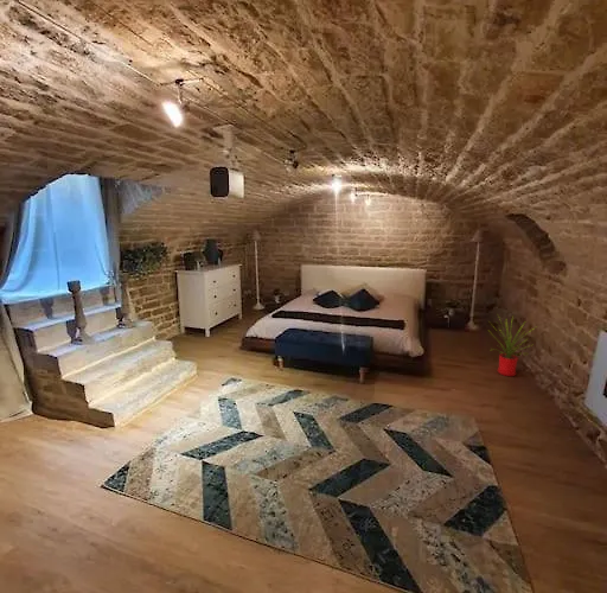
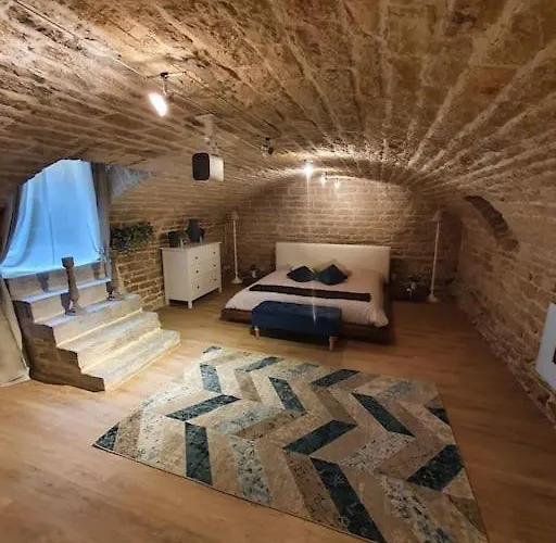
- house plant (510, 345)
